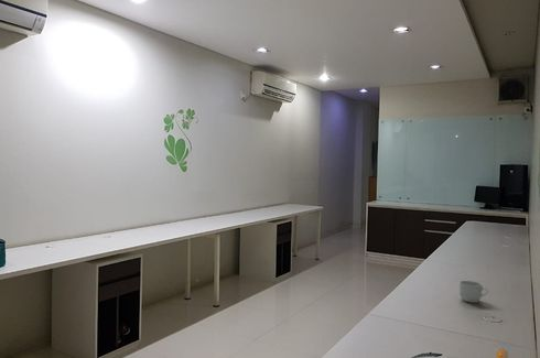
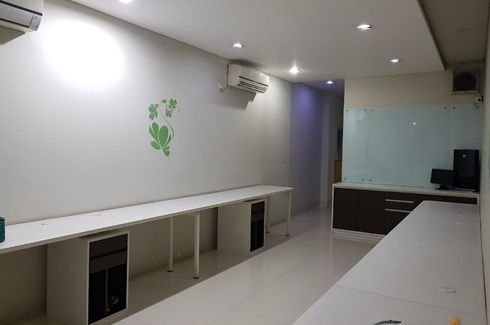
- mug (473, 292)
